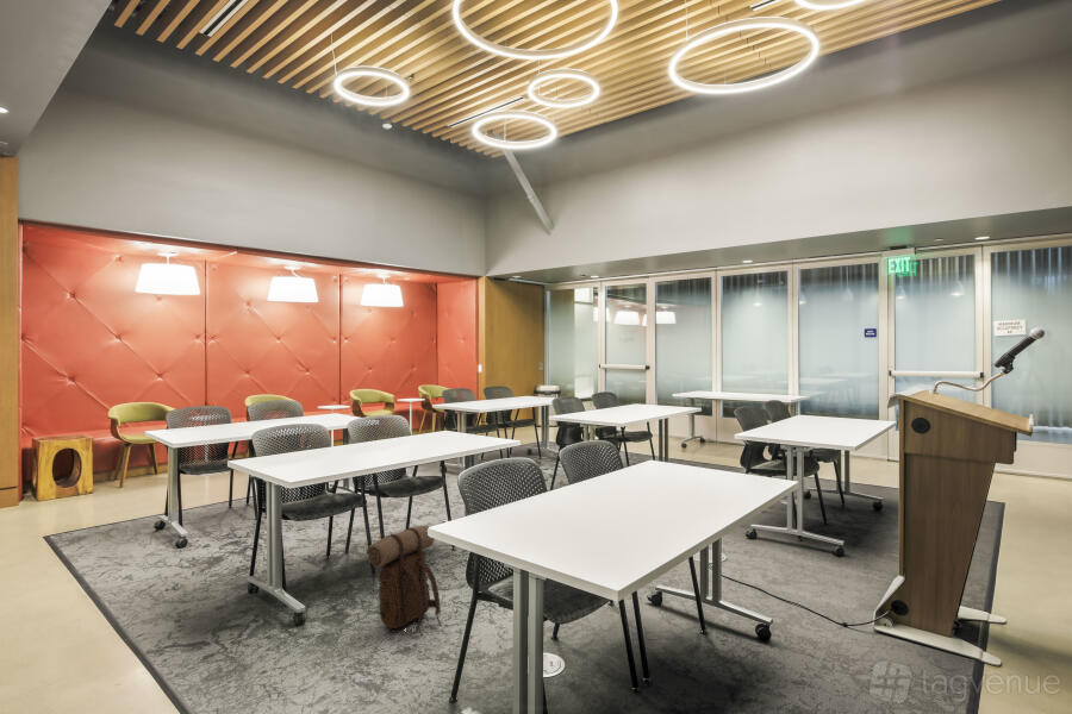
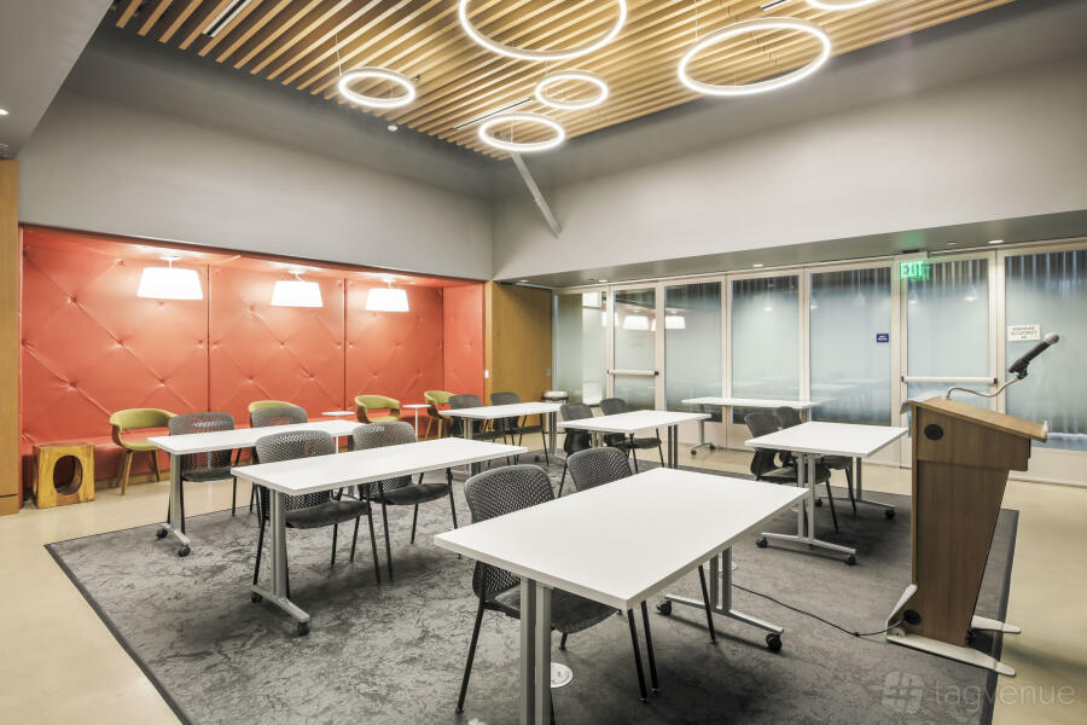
- backpack (411, 577)
